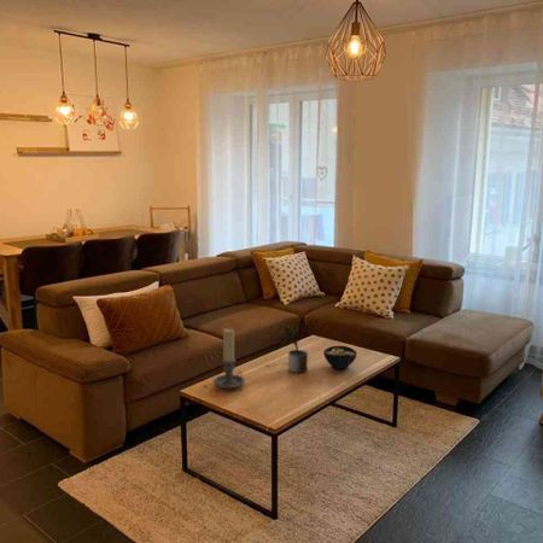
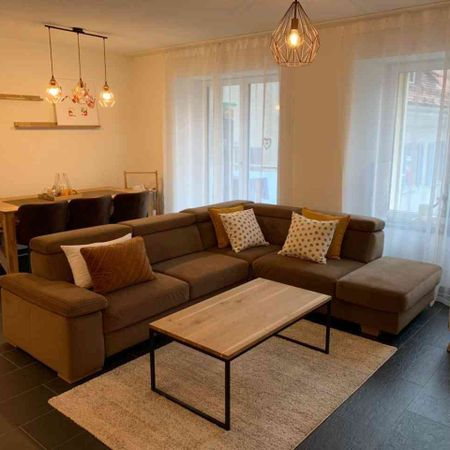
- bowl (339, 357)
- potted plant (294, 344)
- candle holder (230, 356)
